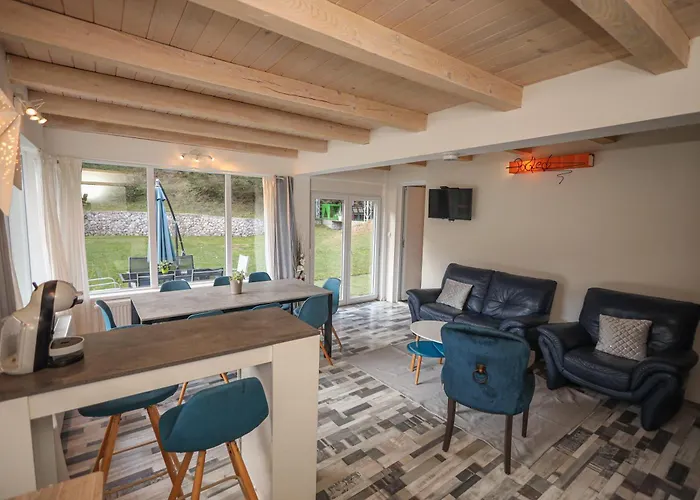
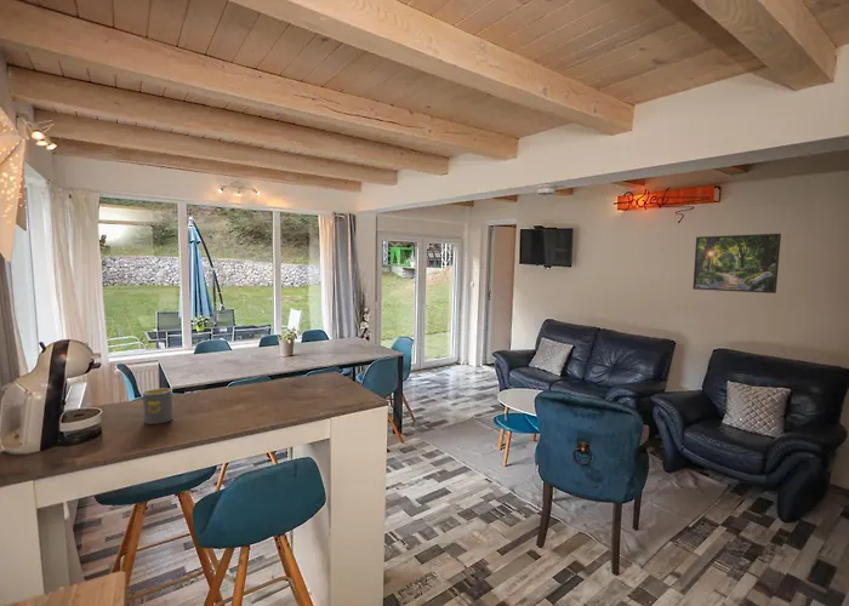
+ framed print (734, 263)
+ mug (158, 405)
